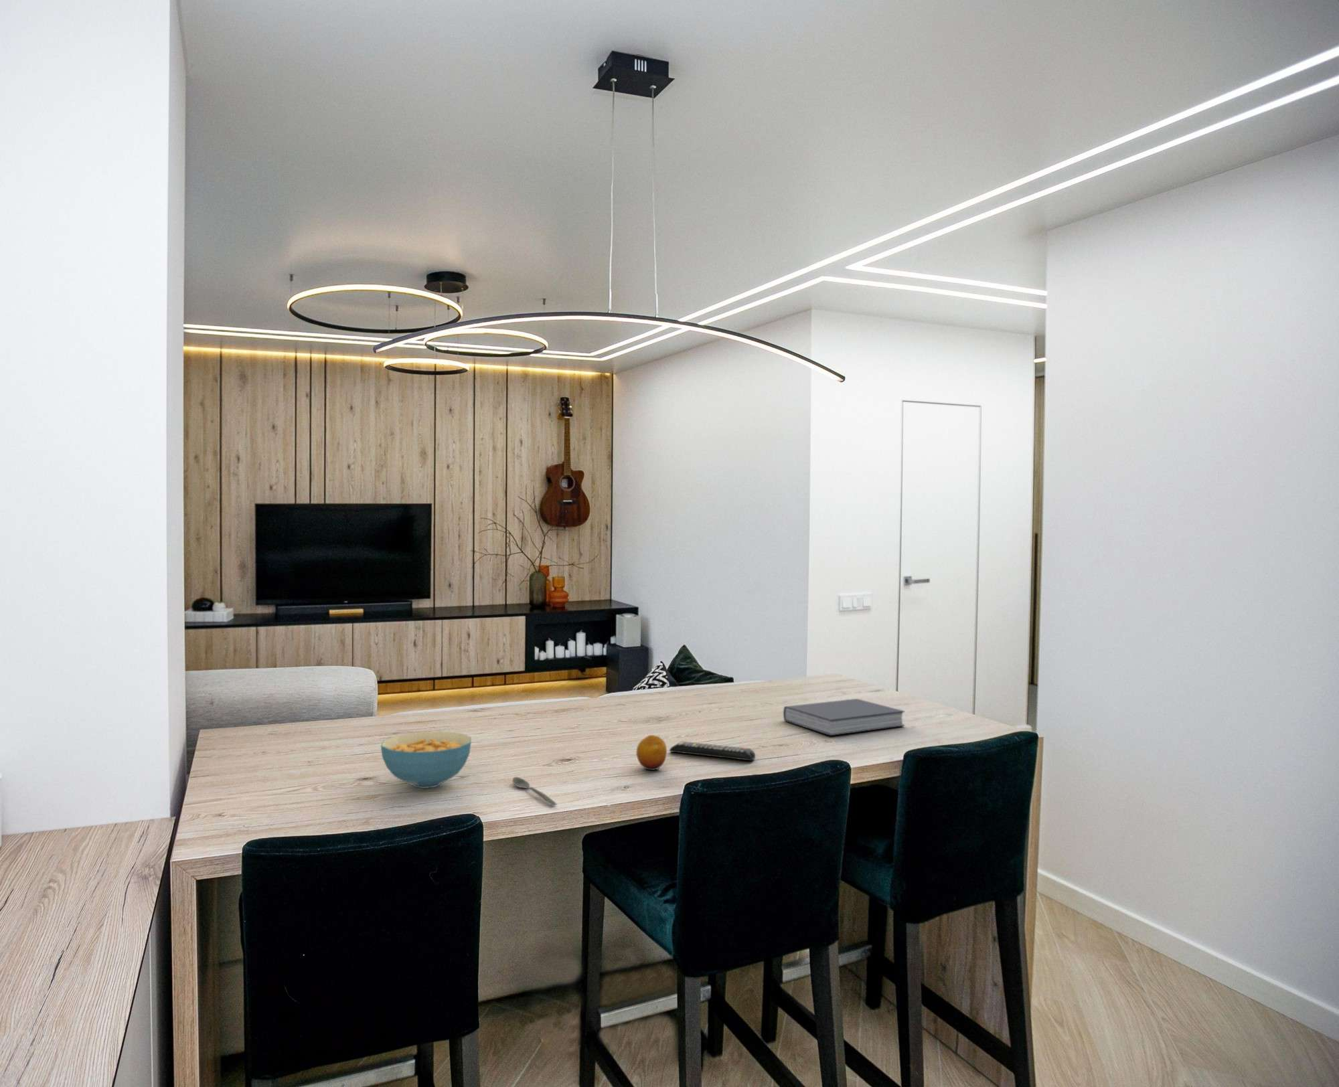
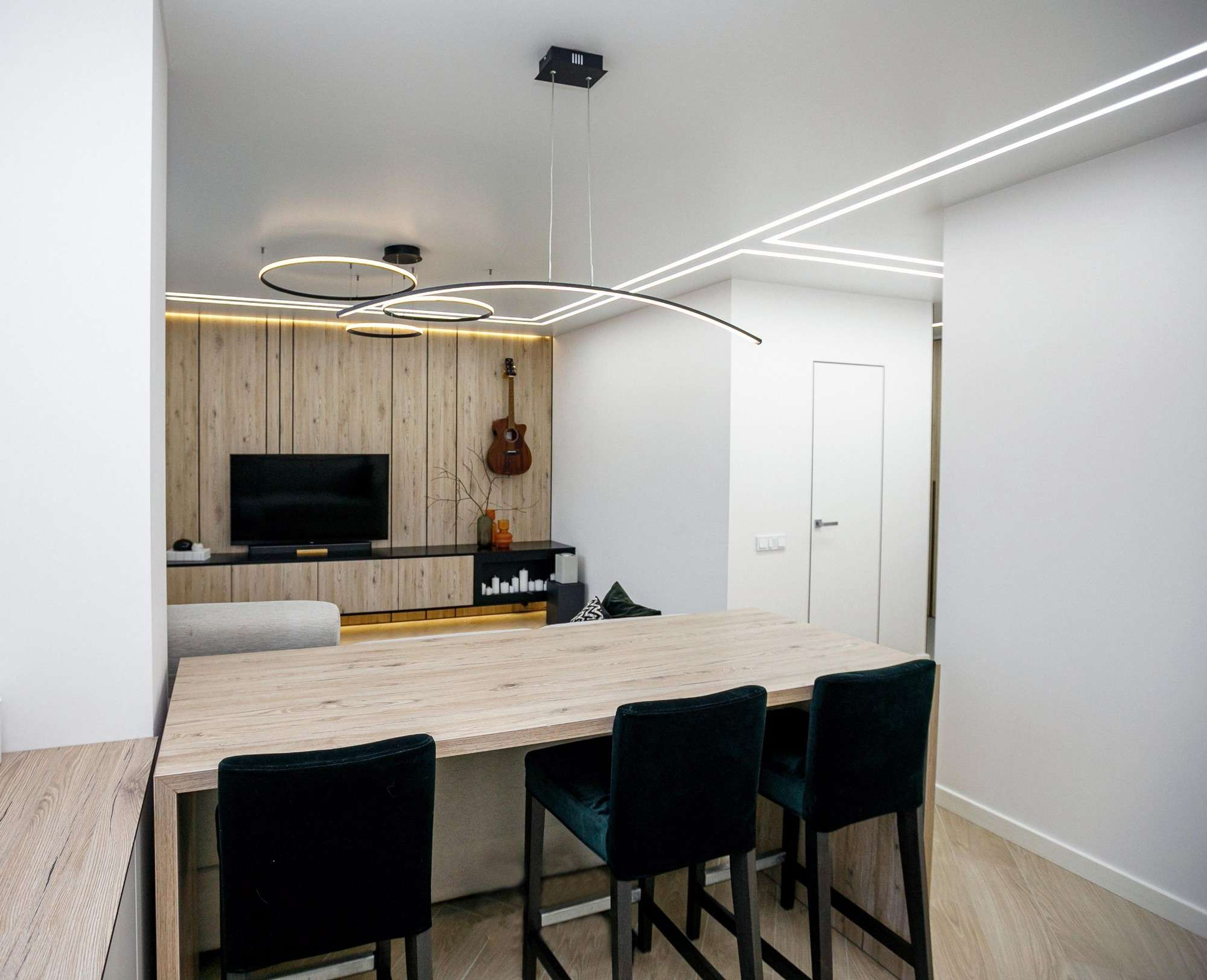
- spoon (534, 791)
- fruit (651, 752)
- cereal bowl (426, 762)
- book (843, 715)
- remote control (712, 750)
